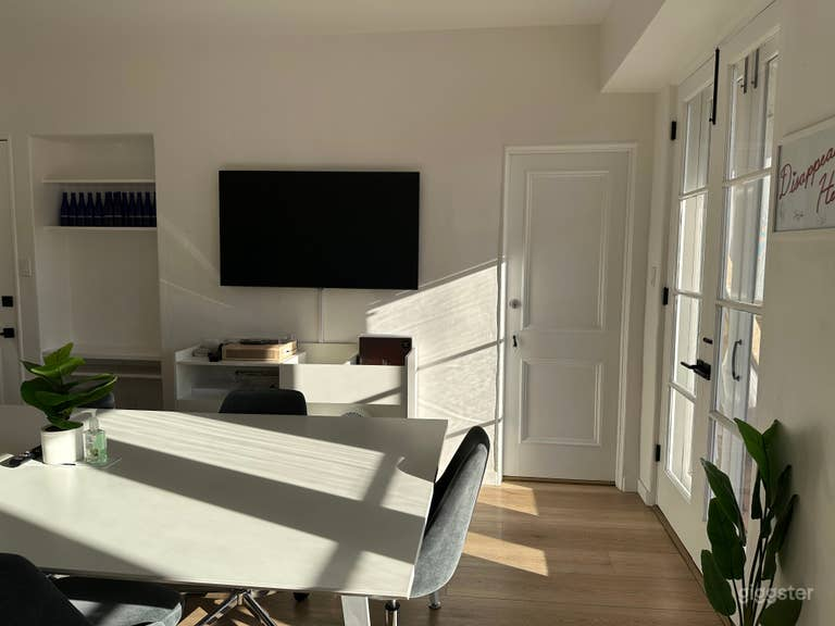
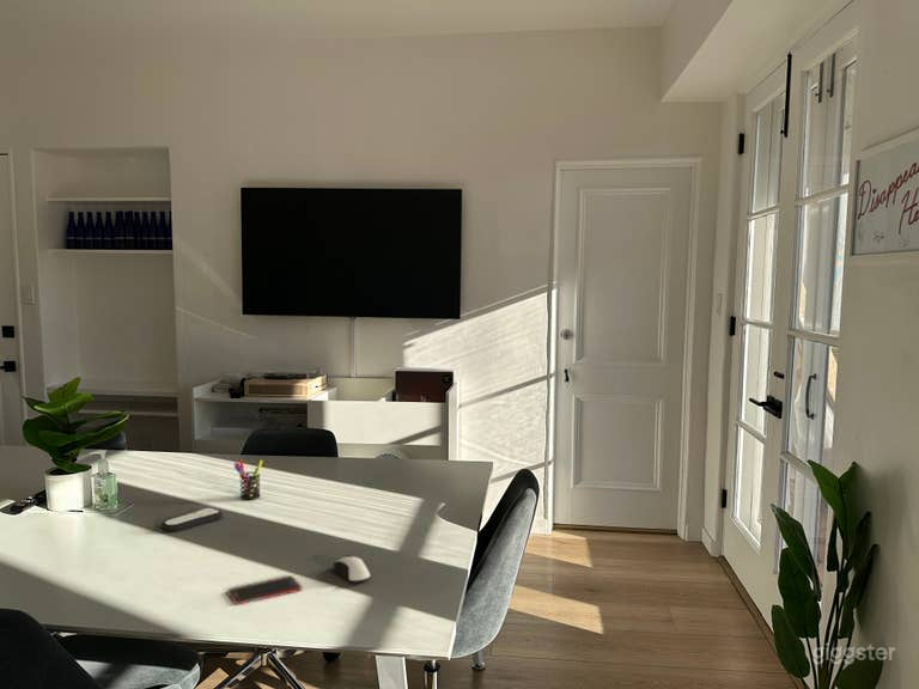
+ cell phone (264, 590)
+ computer mouse (352, 566)
+ pen holder (250, 477)
+ remote control (191, 519)
